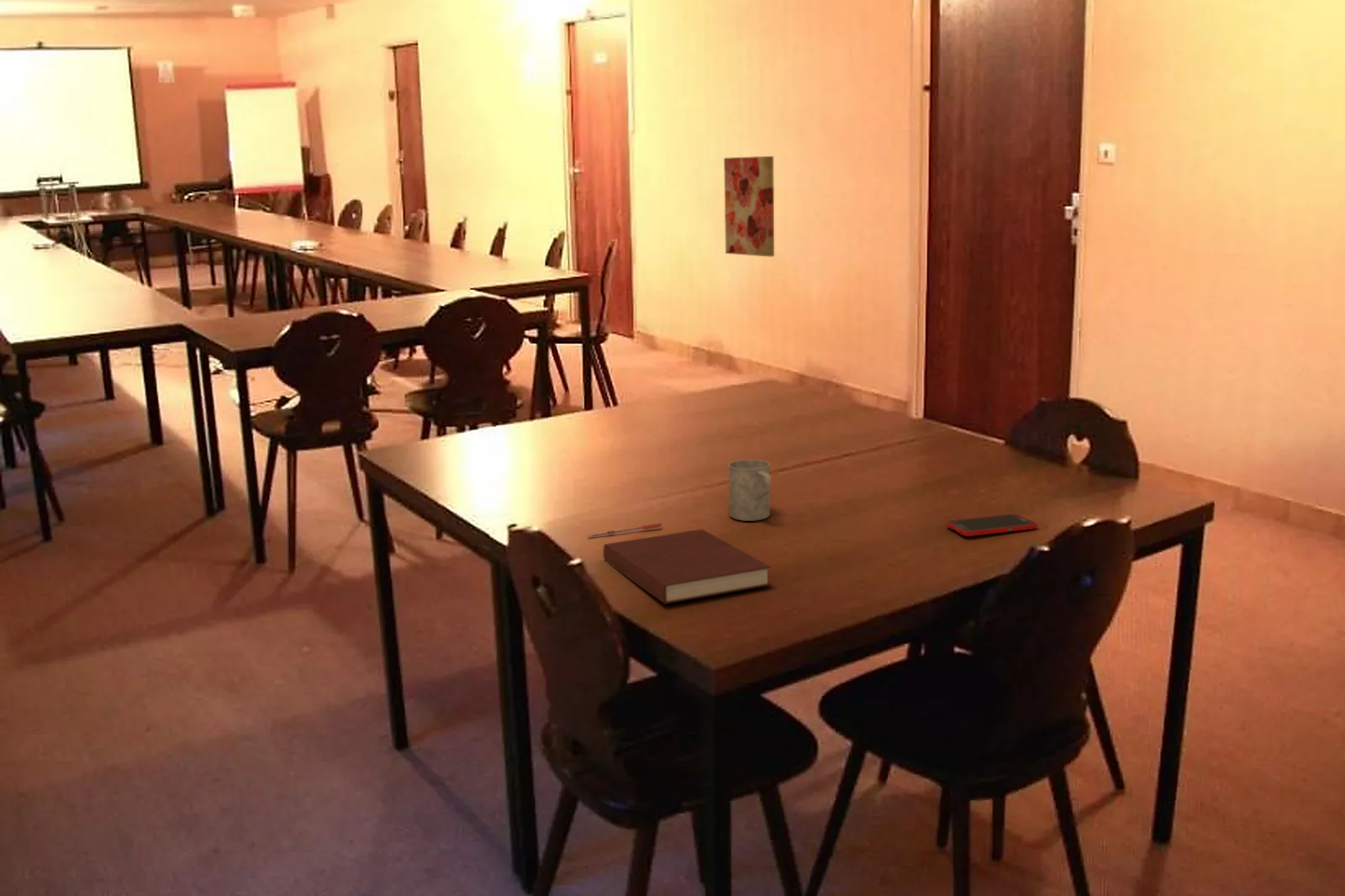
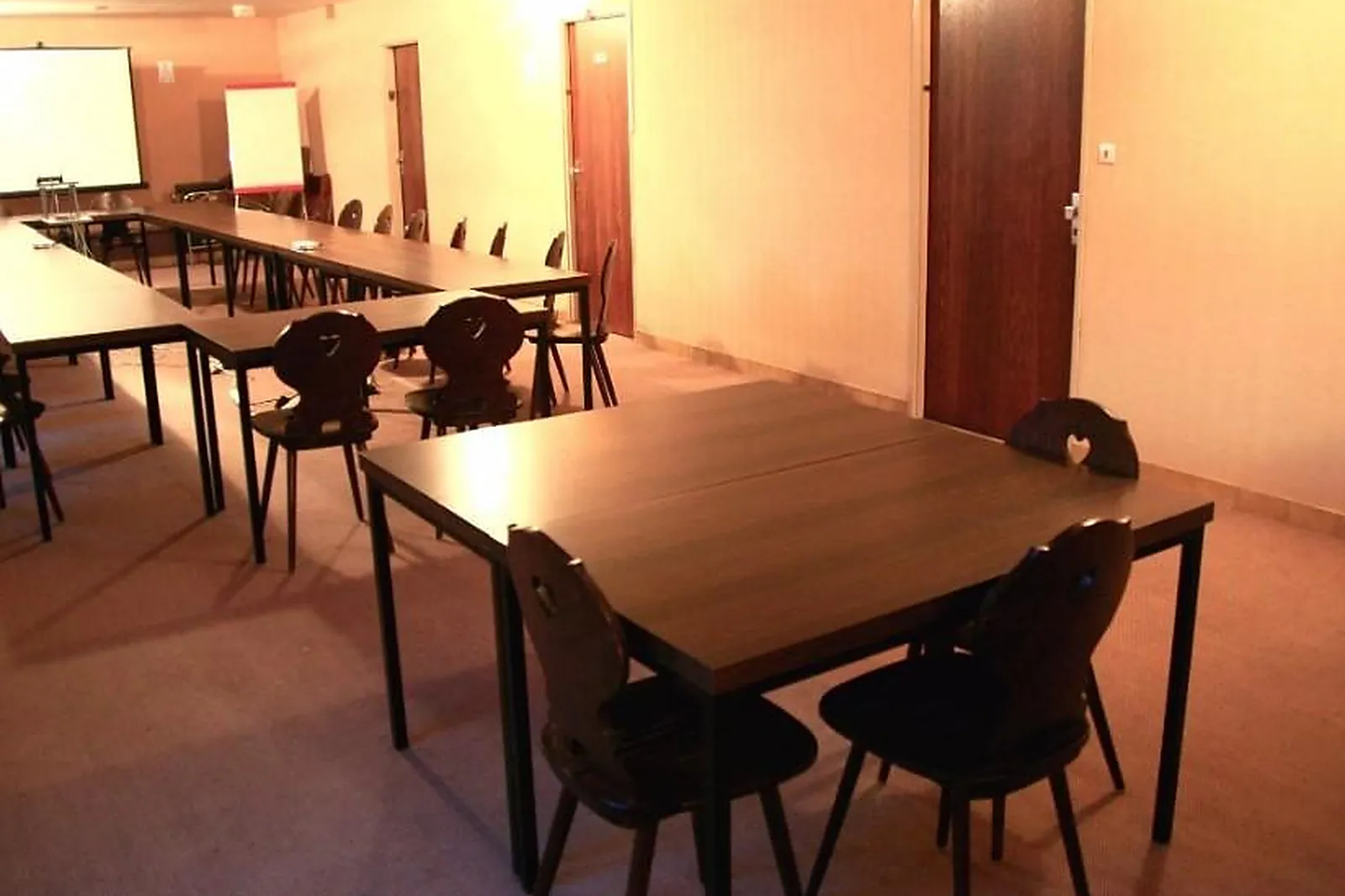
- mug (754, 493)
- notebook (684, 564)
- pen (625, 530)
- cell phone (991, 524)
- wall art (748, 206)
